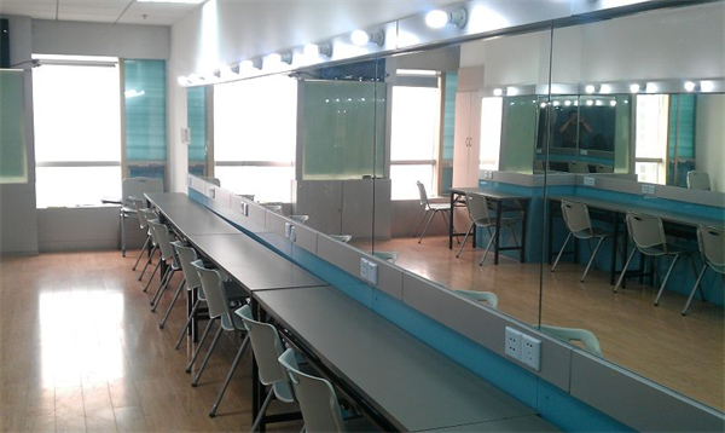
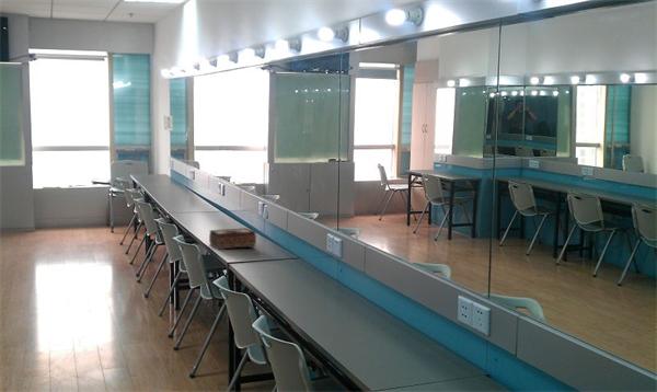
+ tissue box (232, 238)
